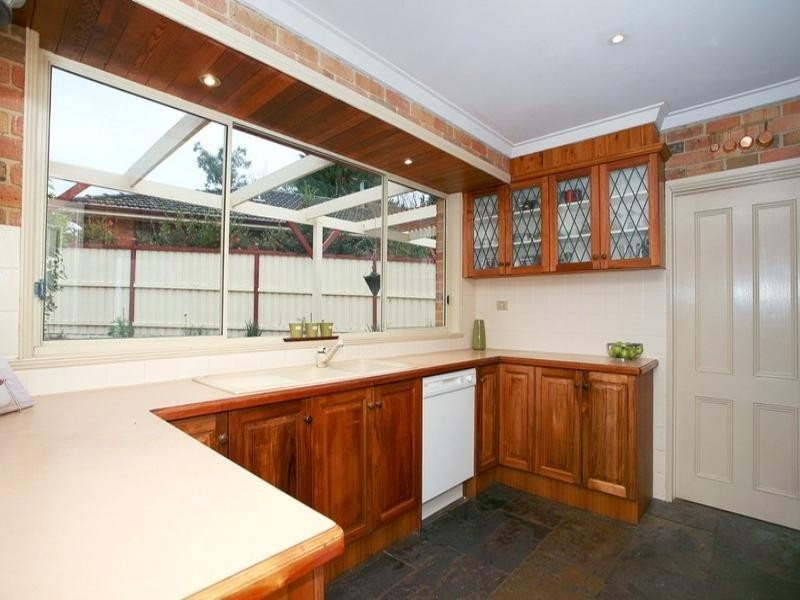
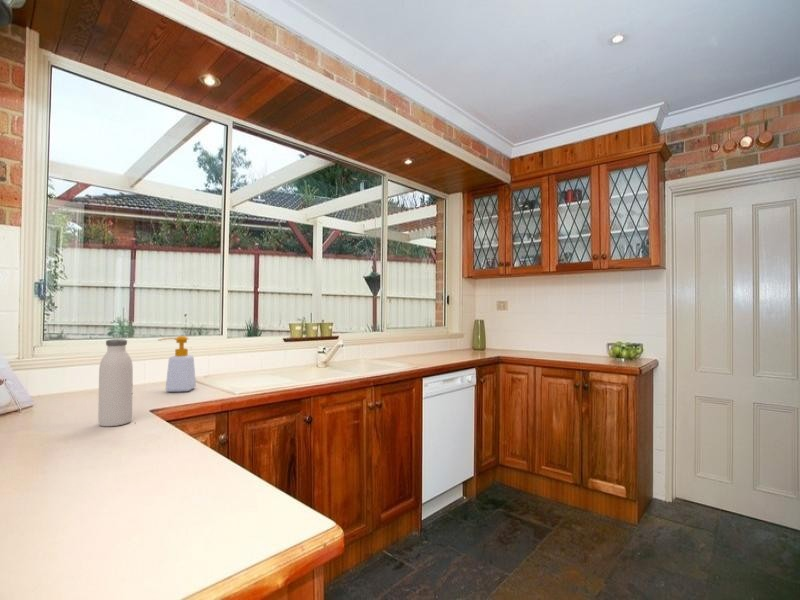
+ soap bottle (175, 363)
+ water bottle (116, 381)
